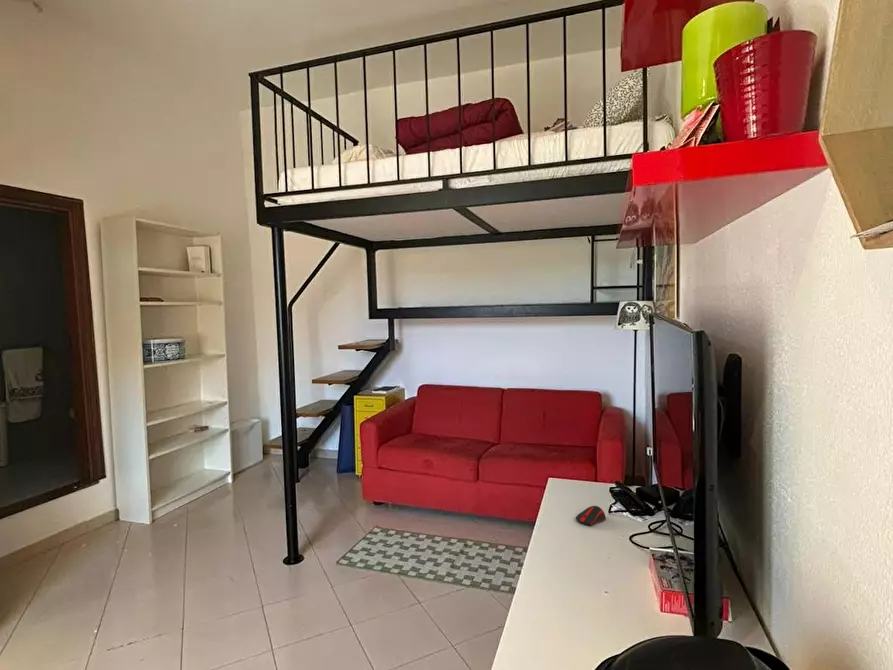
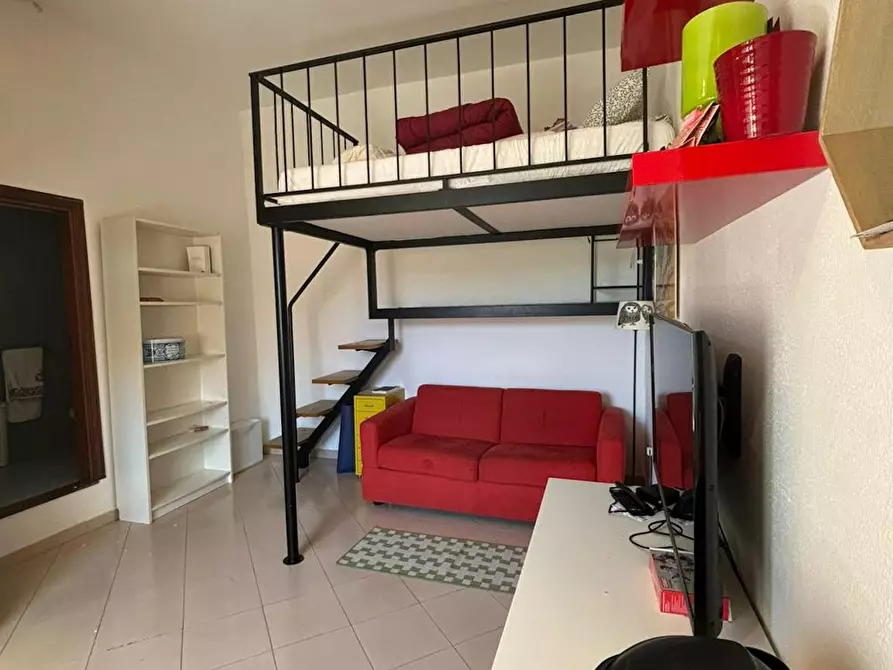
- computer mouse (591, 513)
